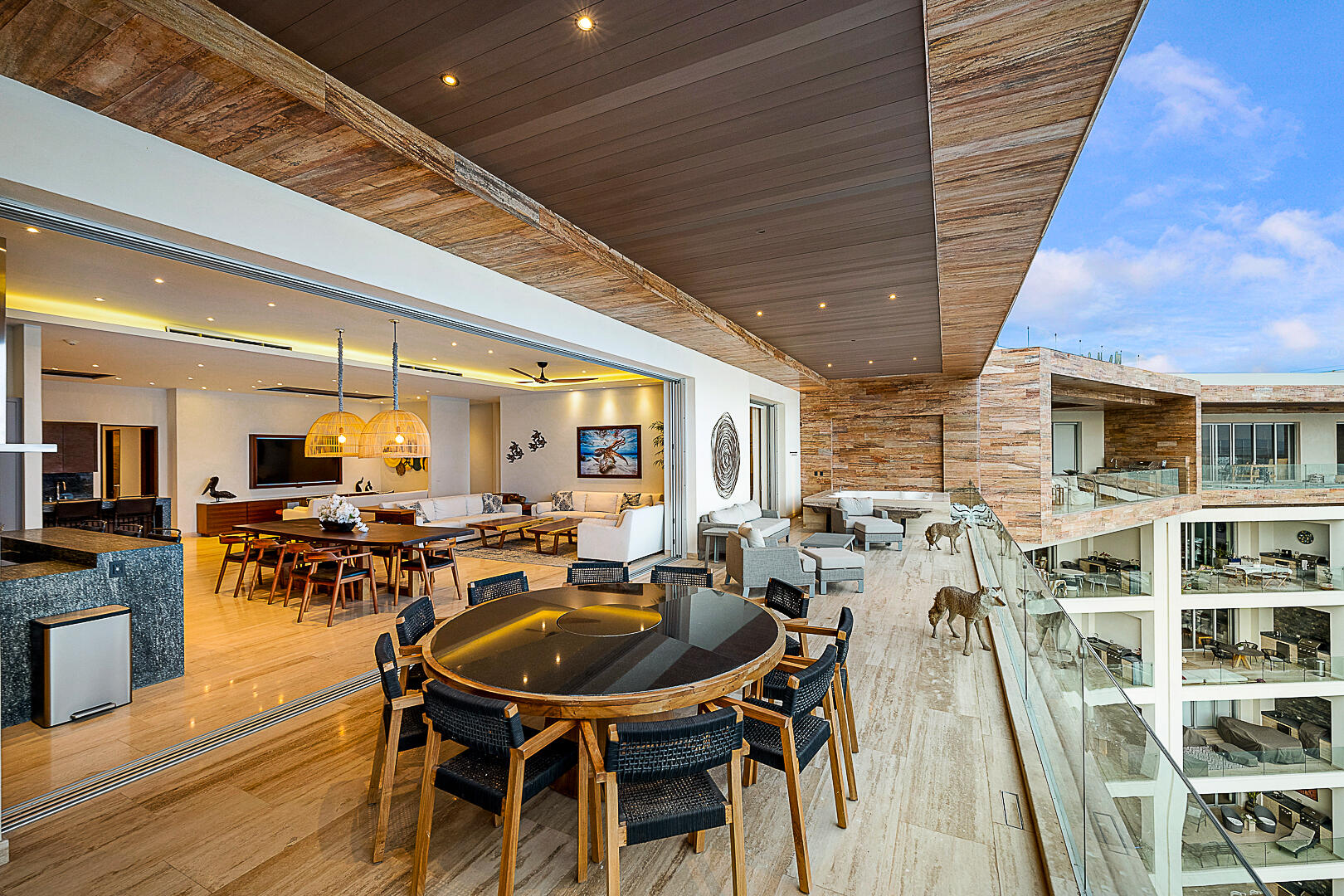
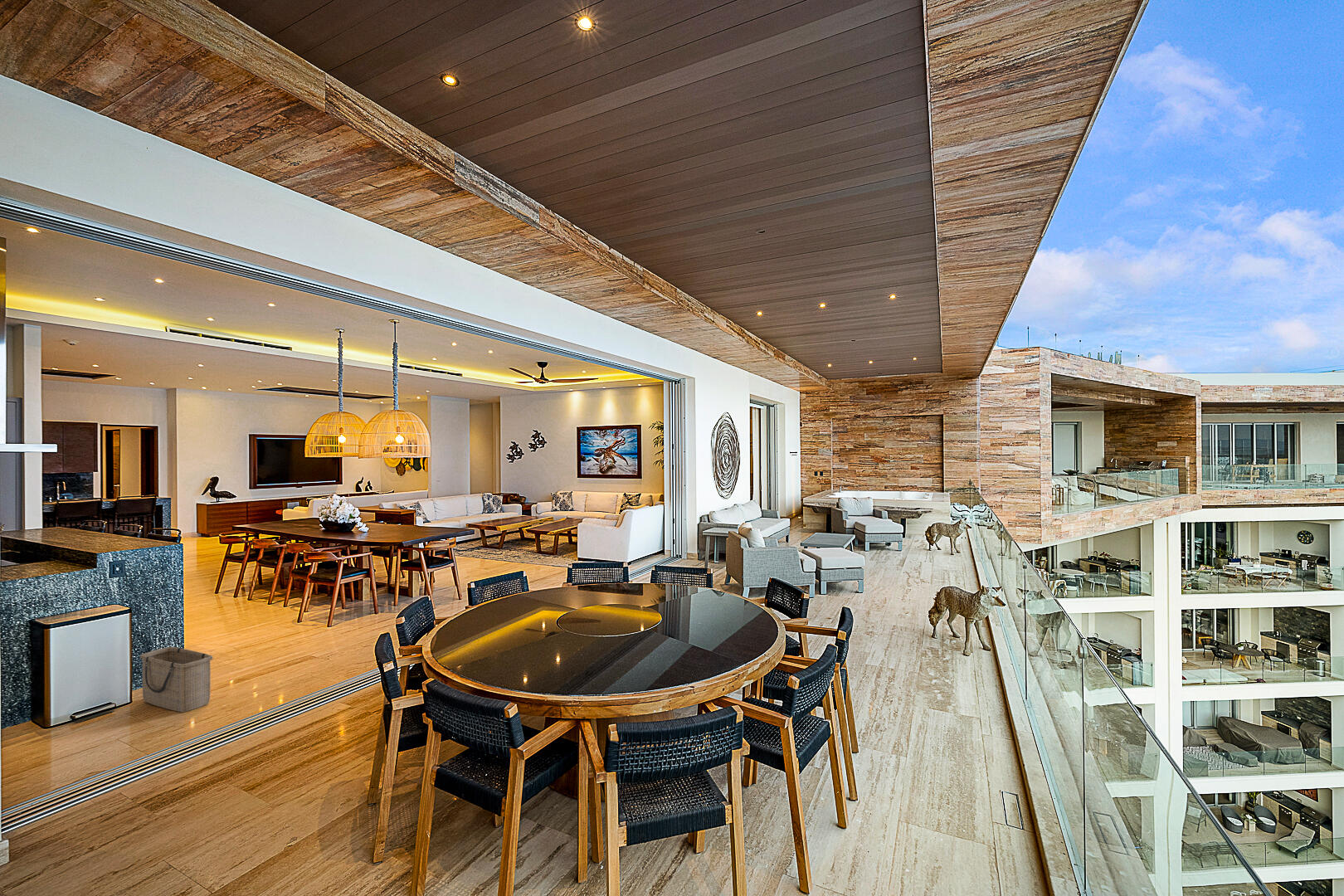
+ basket (176, 679)
